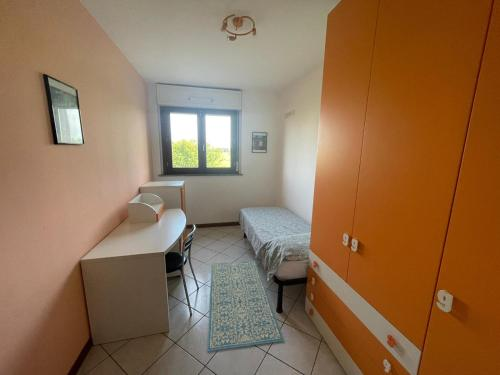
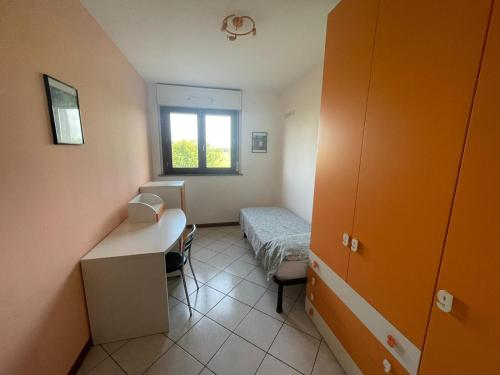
- rug (238, 292)
